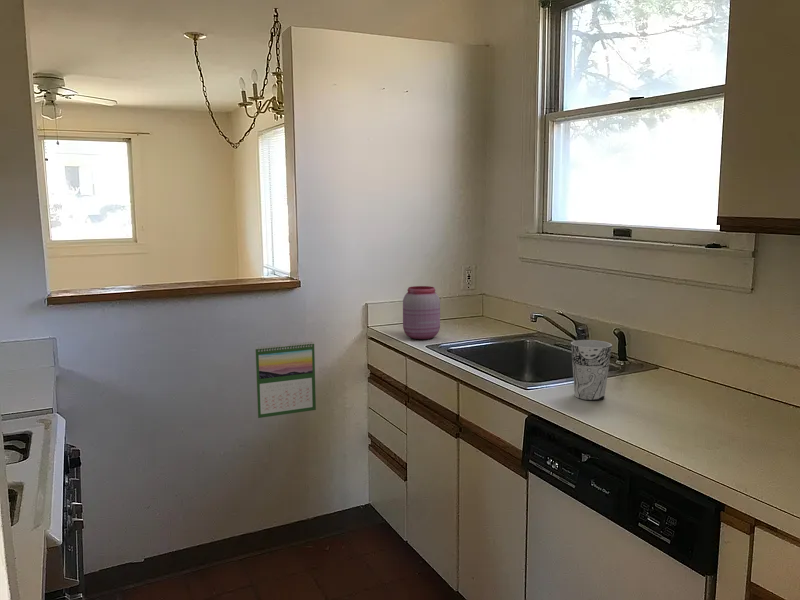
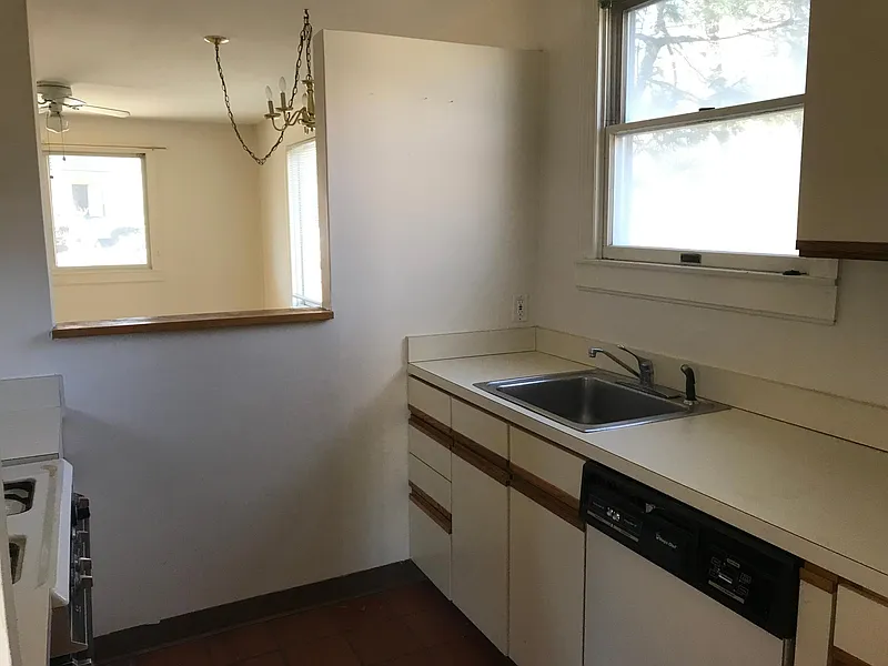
- cup (590, 370)
- calendar (286, 378)
- jar (421, 312)
